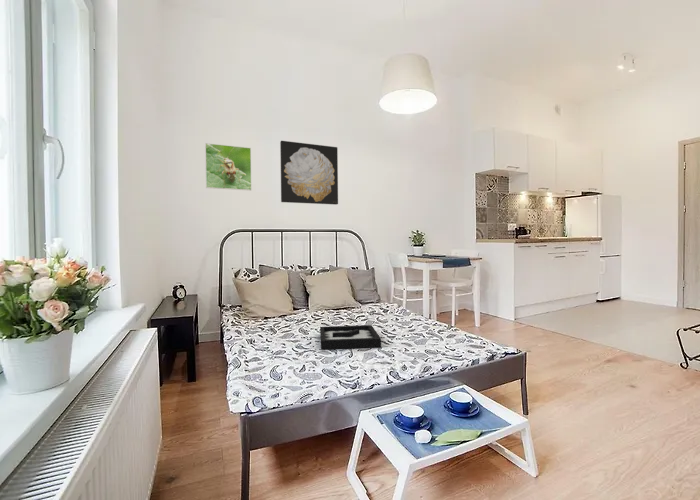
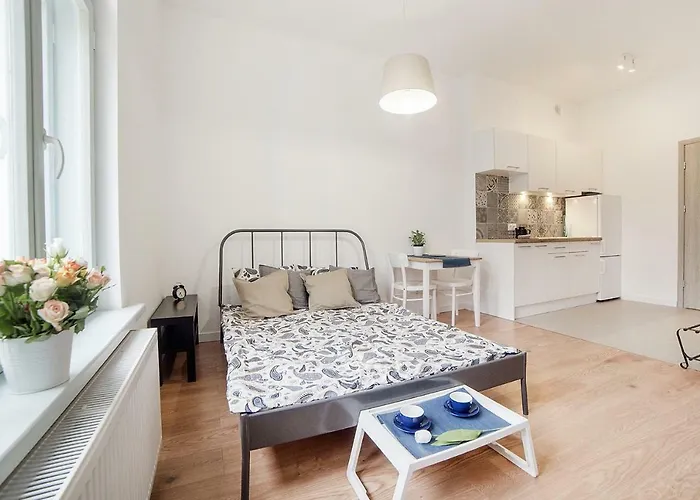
- decorative tray (348, 336)
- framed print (228, 167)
- wall art (310, 173)
